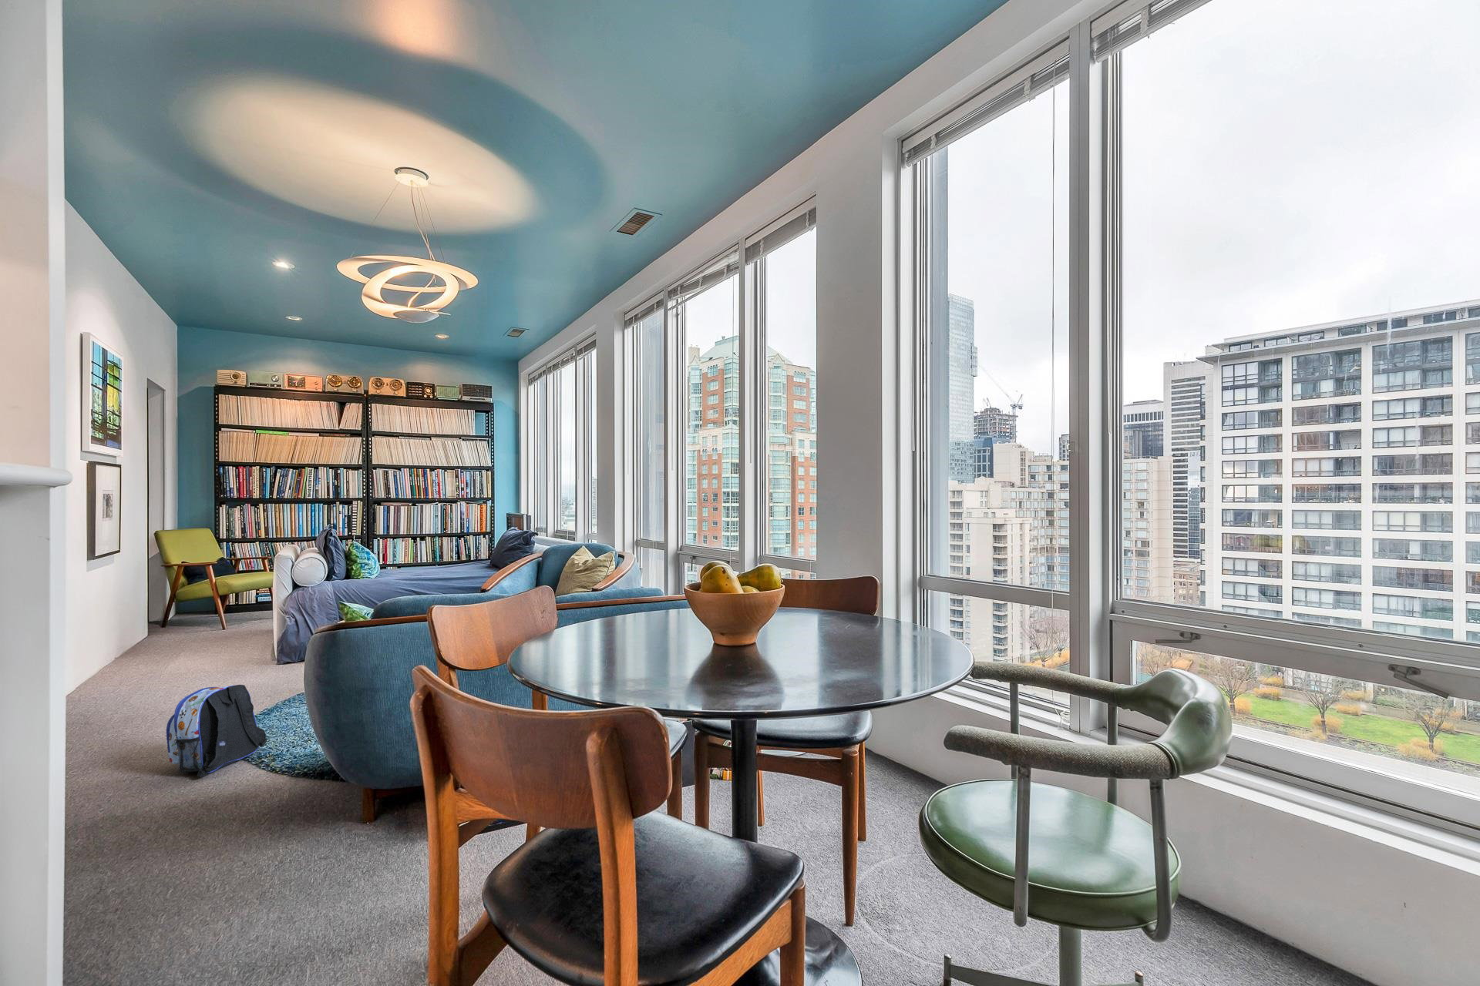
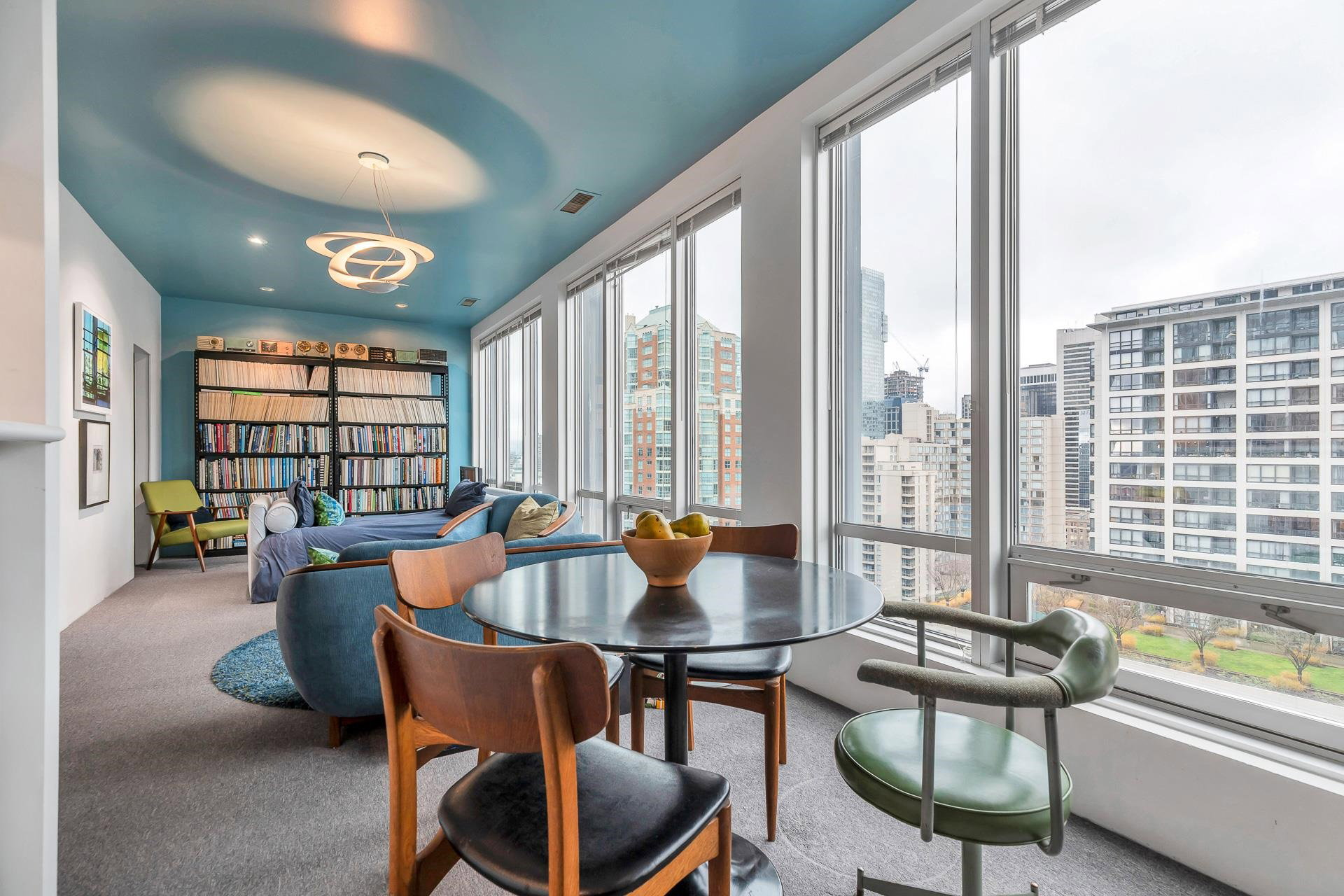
- backpack (215, 725)
